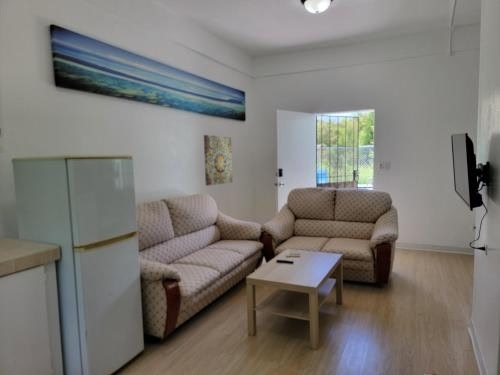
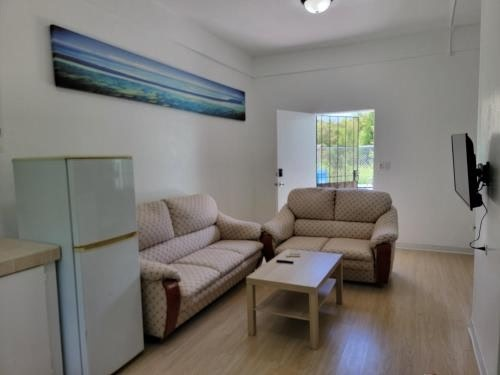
- wall art (218, 160)
